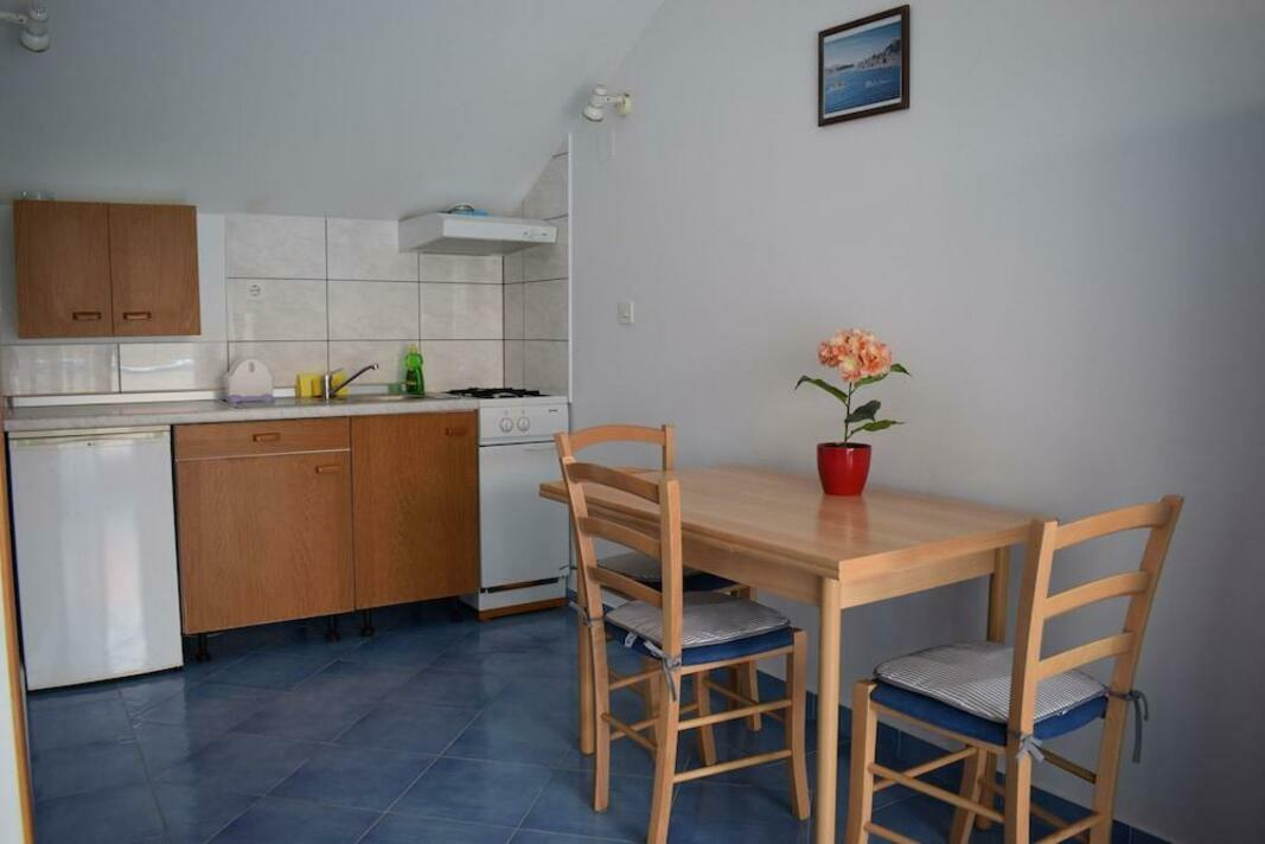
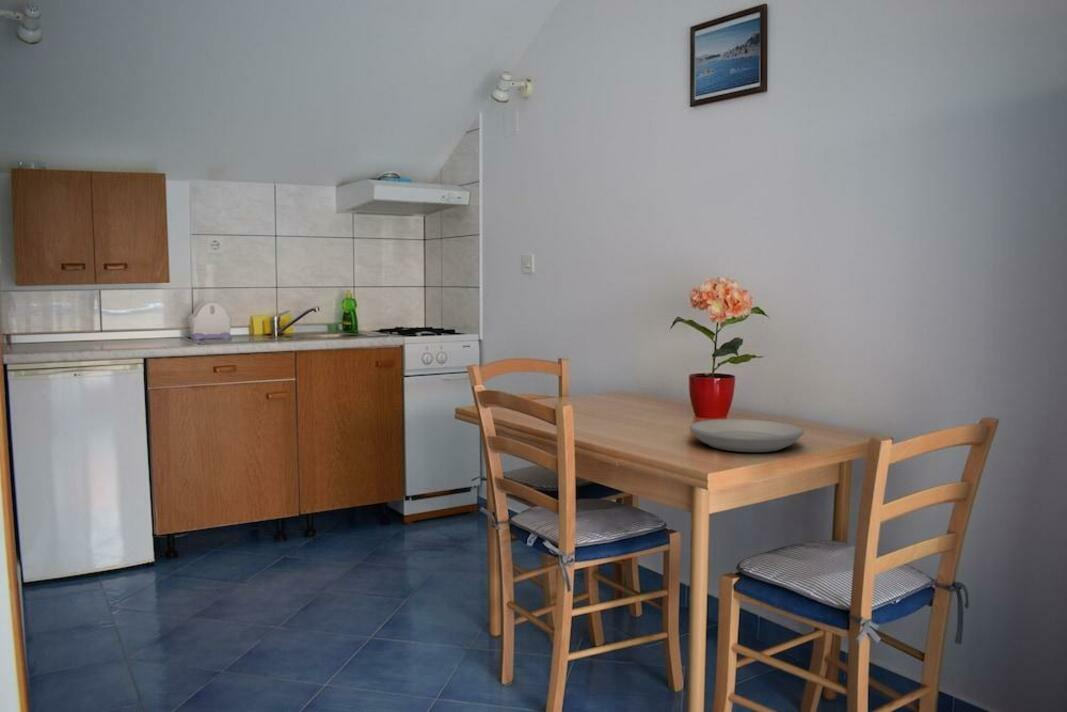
+ plate (745, 436)
